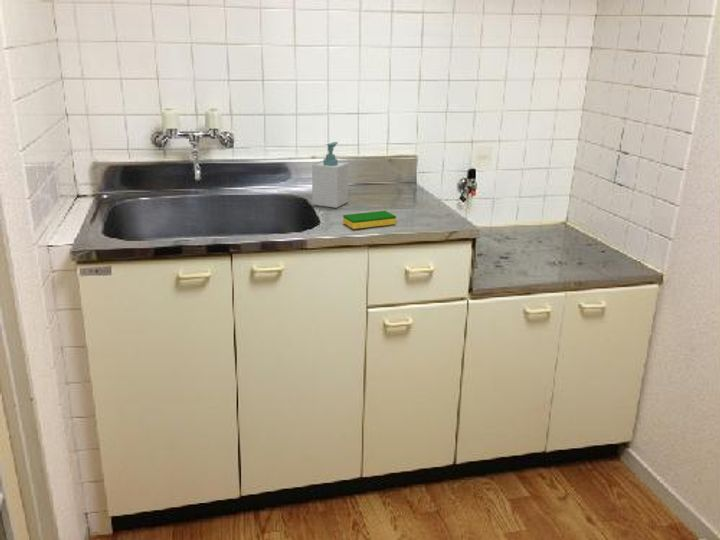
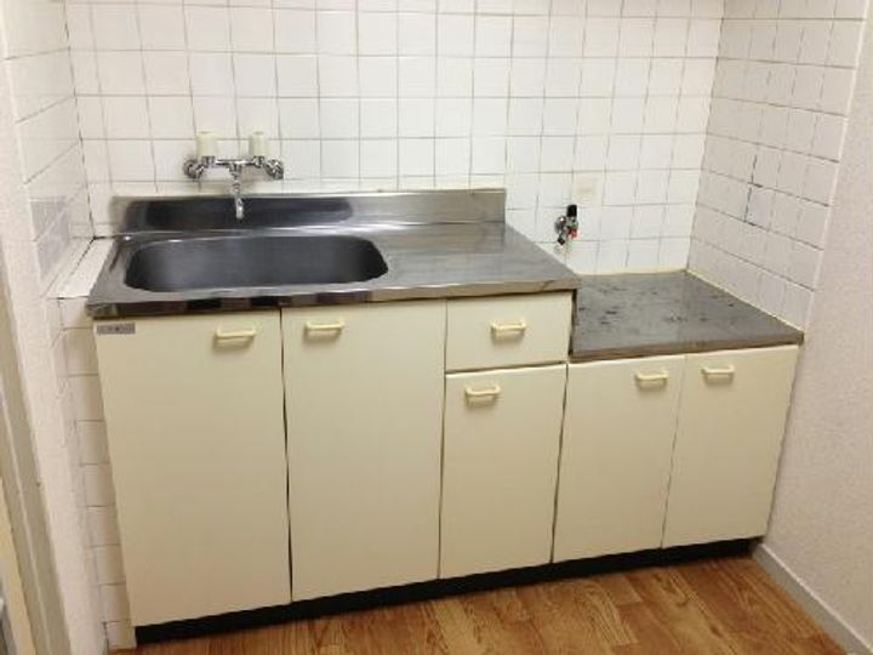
- soap bottle (330, 173)
- dish sponge (369, 219)
